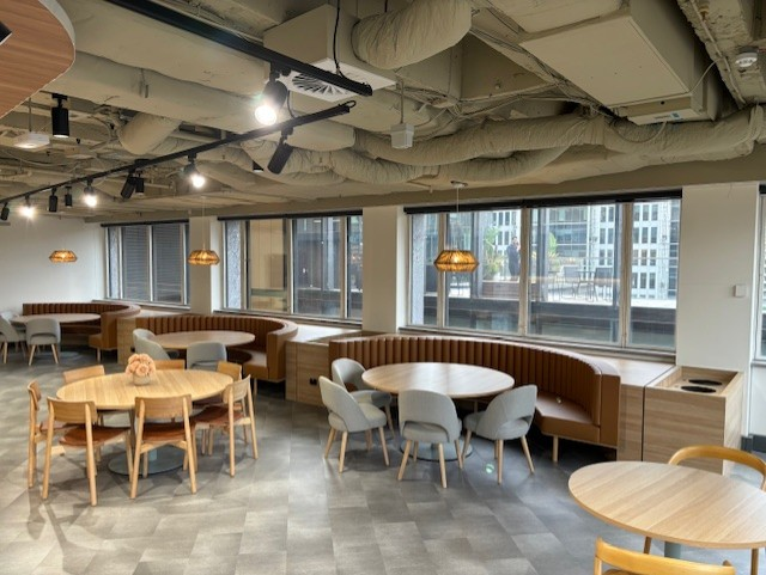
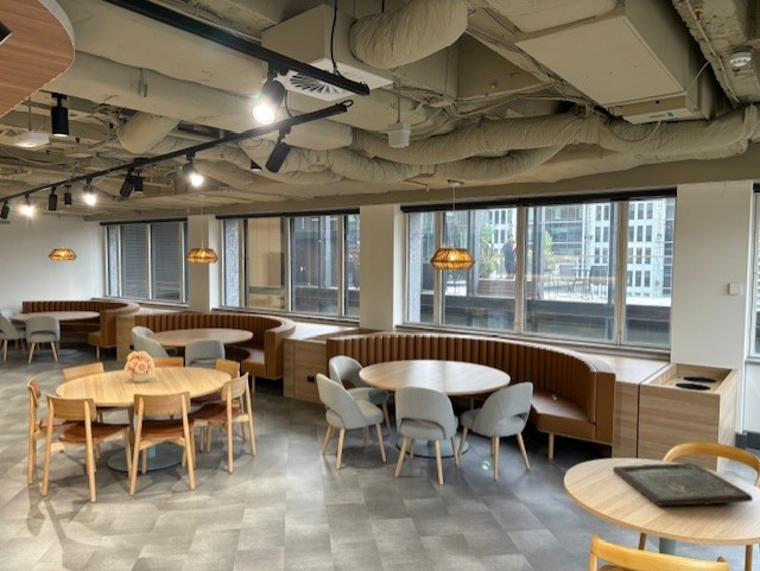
+ board game (677, 482)
